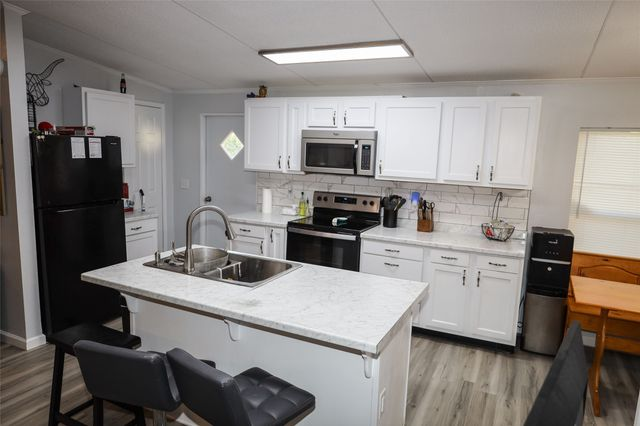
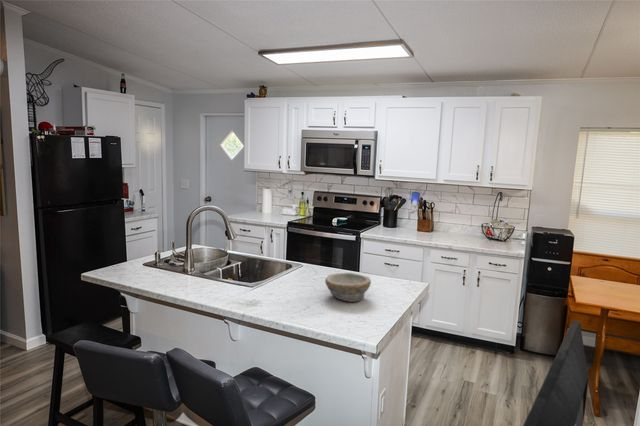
+ bowl (347, 287)
